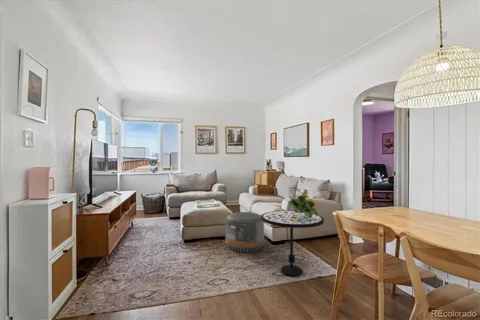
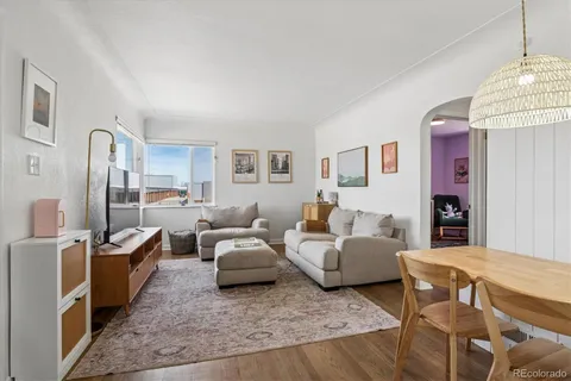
- pouf (244, 228)
- side table (291, 243)
- flowering plant (301, 203)
